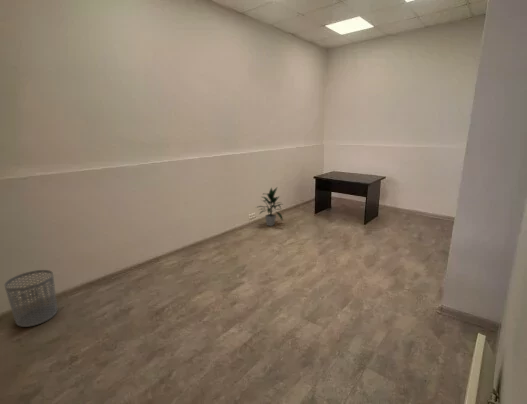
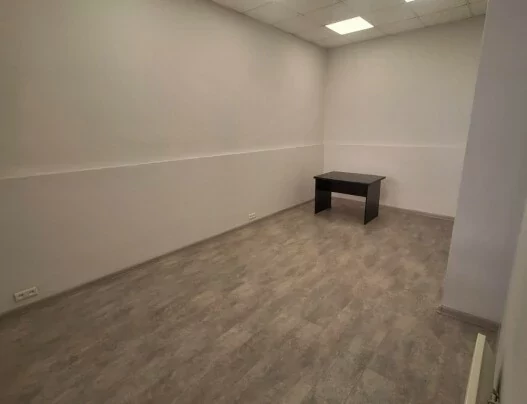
- indoor plant (271, 206)
- waste bin (33, 298)
